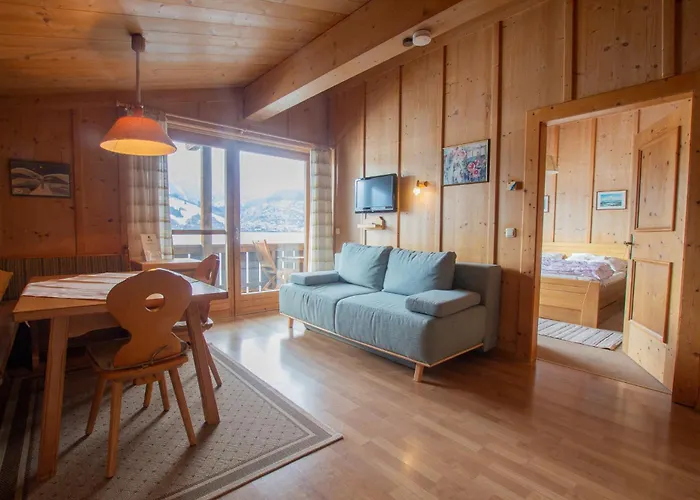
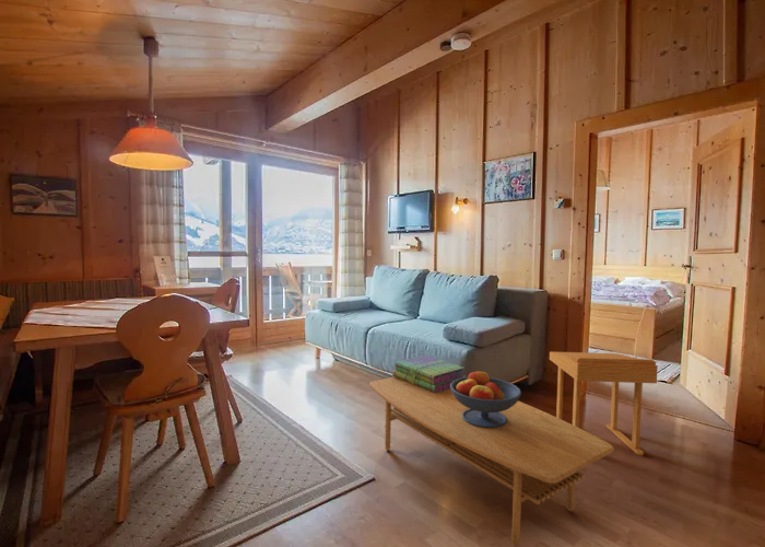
+ side table (597, 381)
+ stack of books (428, 371)
+ fruit bowl (484, 397)
+ coffee table (468, 442)
